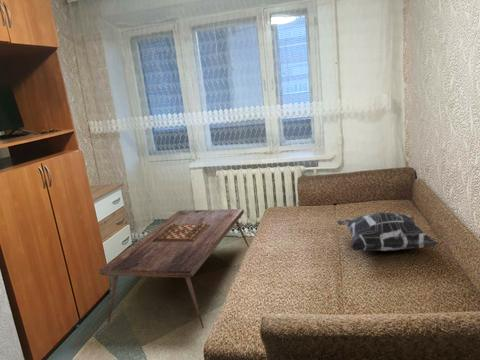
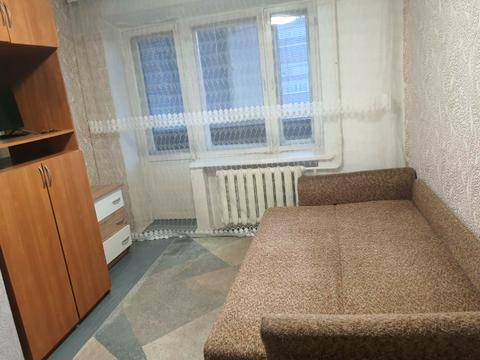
- coffee table (186, 254)
- decorative pillow (381, 230)
